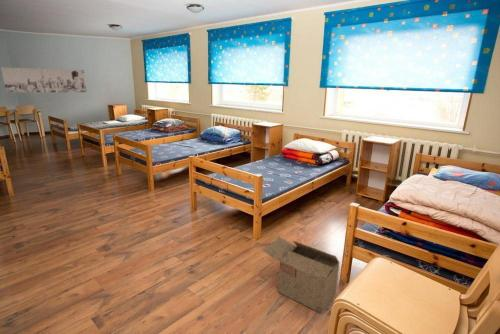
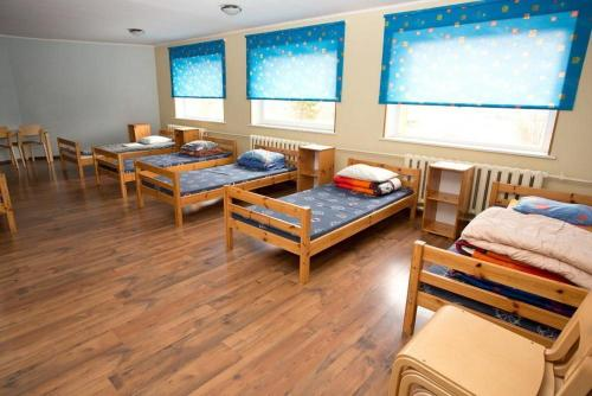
- cardboard box (299, 267)
- wall art (46, 80)
